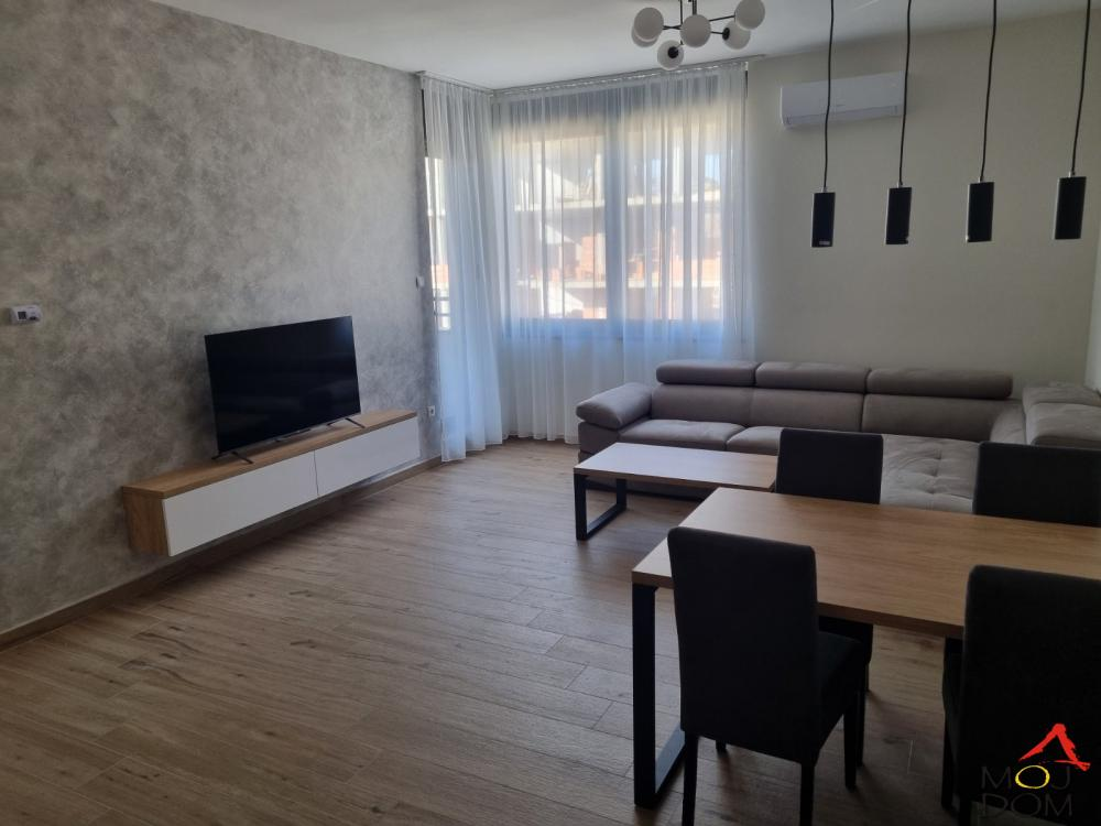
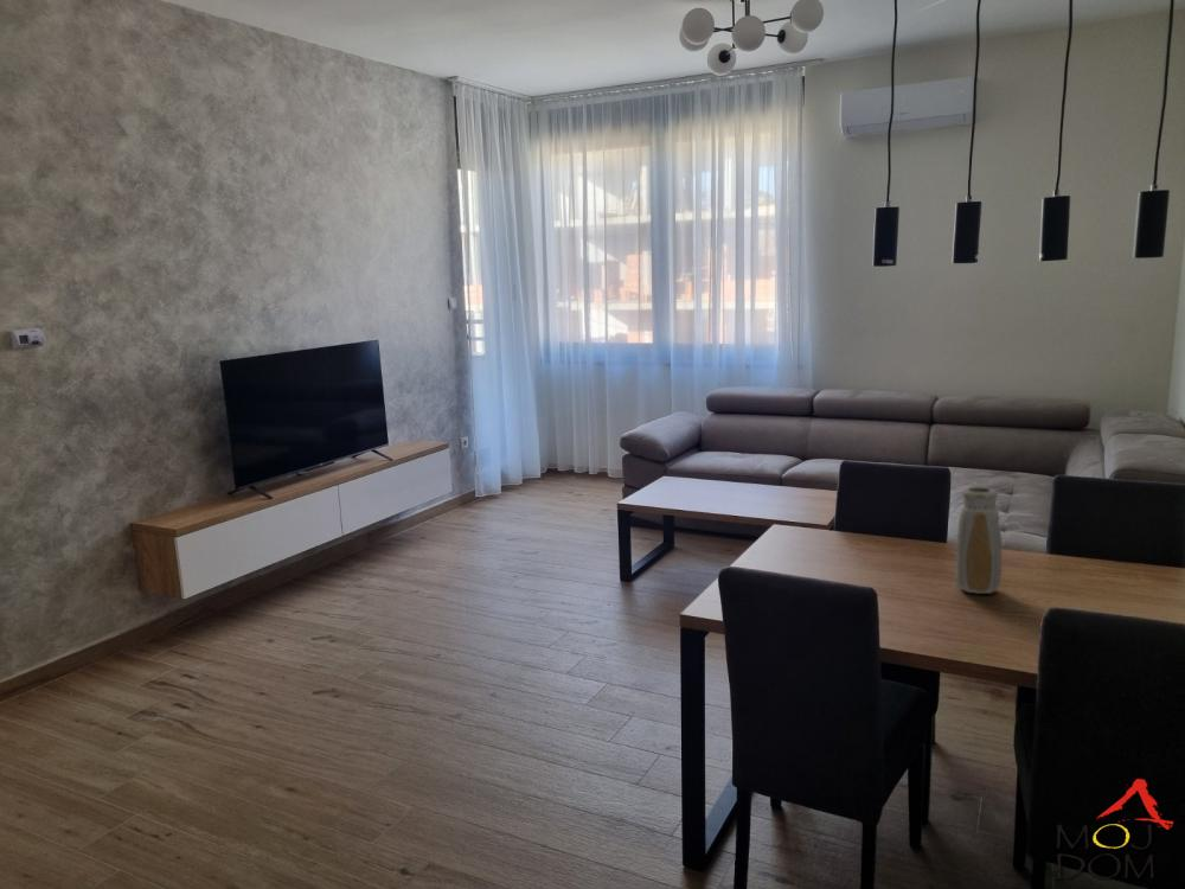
+ vase (979, 539)
